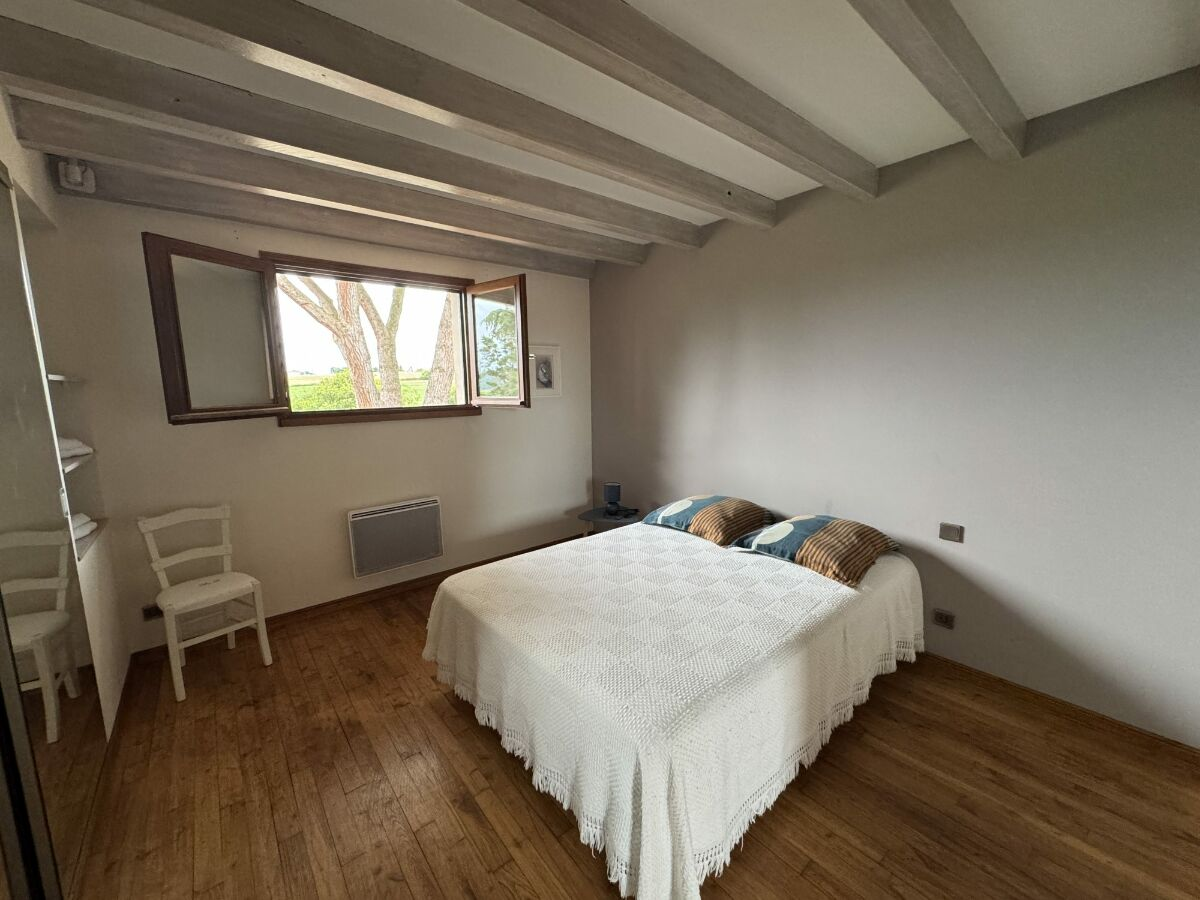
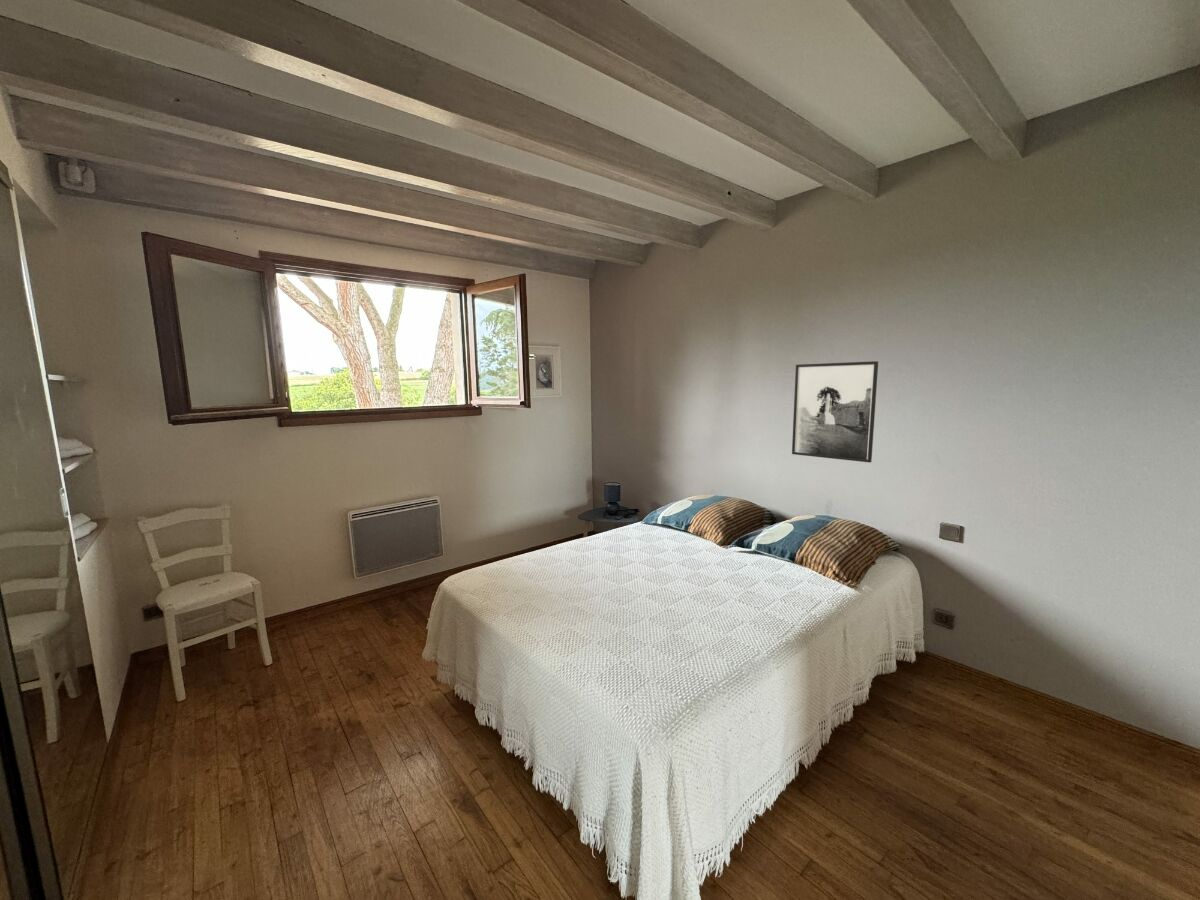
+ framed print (831, 411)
